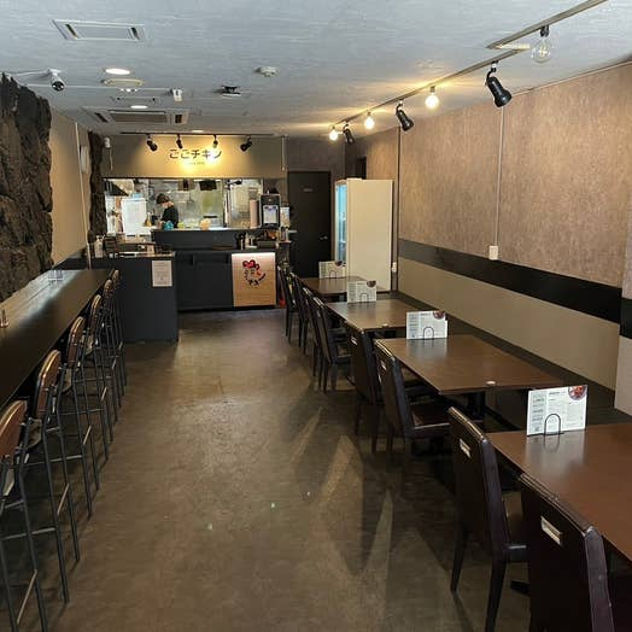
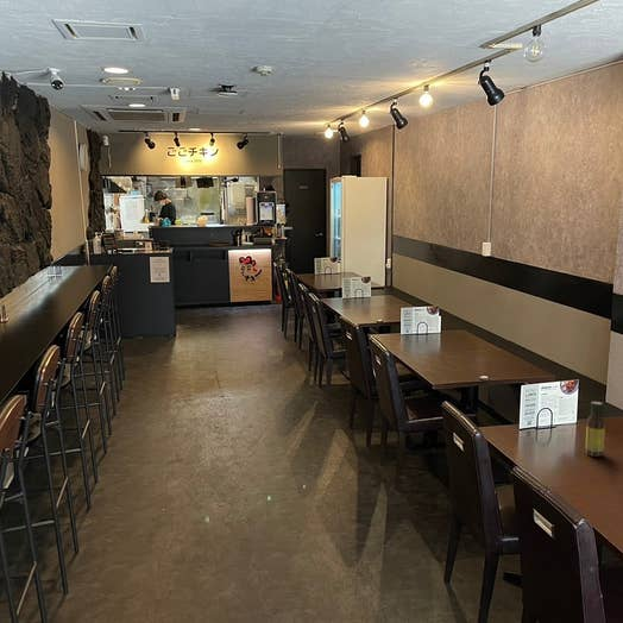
+ sauce bottle (596, 428)
